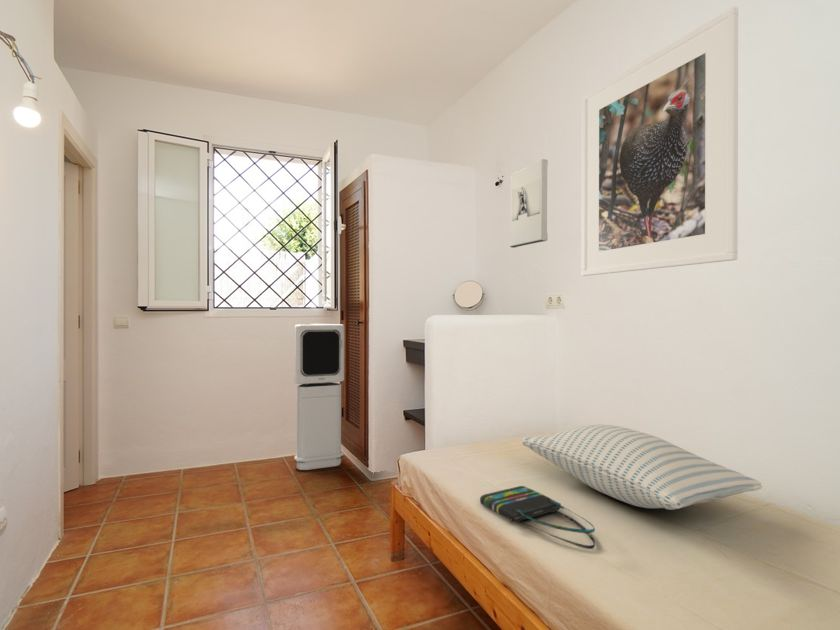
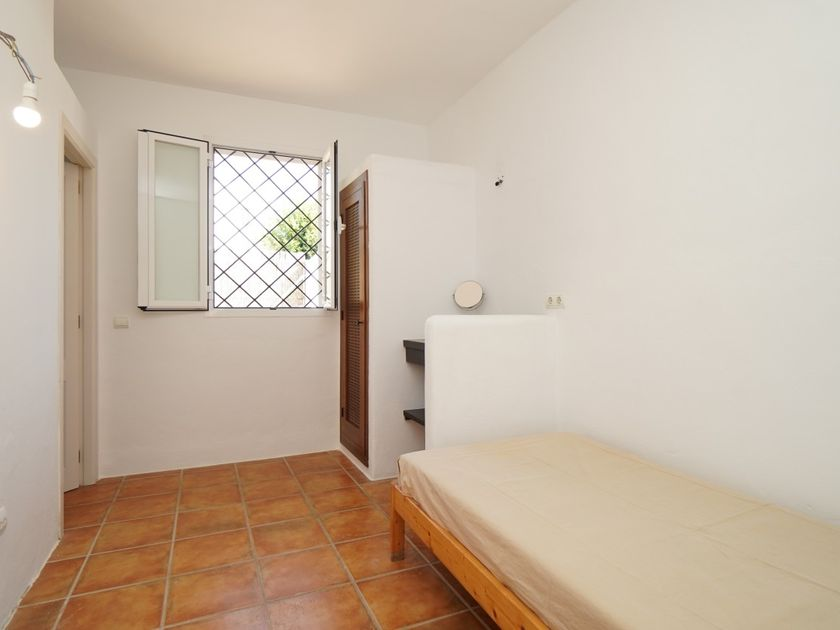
- air purifier (316, 392)
- tote bag (541, 512)
- wall sculpture (528, 205)
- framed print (646, 164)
- pillow (624, 462)
